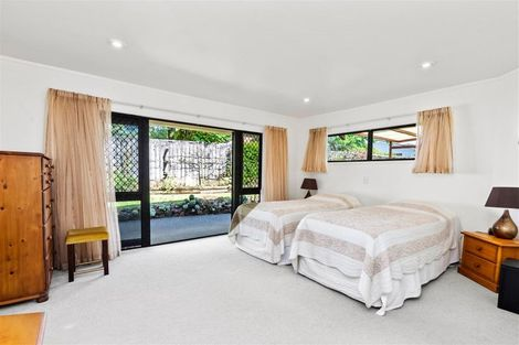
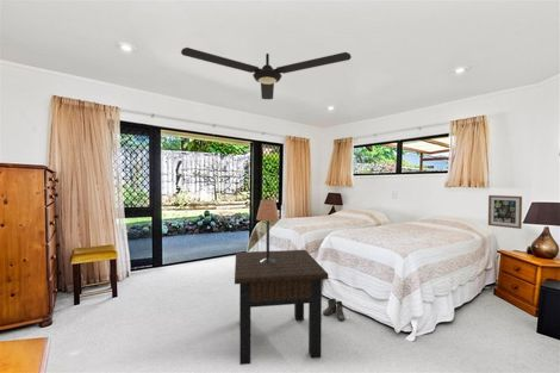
+ boots (334, 307)
+ ceiling fan (267, 75)
+ wall art (504, 211)
+ table lamp (267, 230)
+ side table (275, 299)
